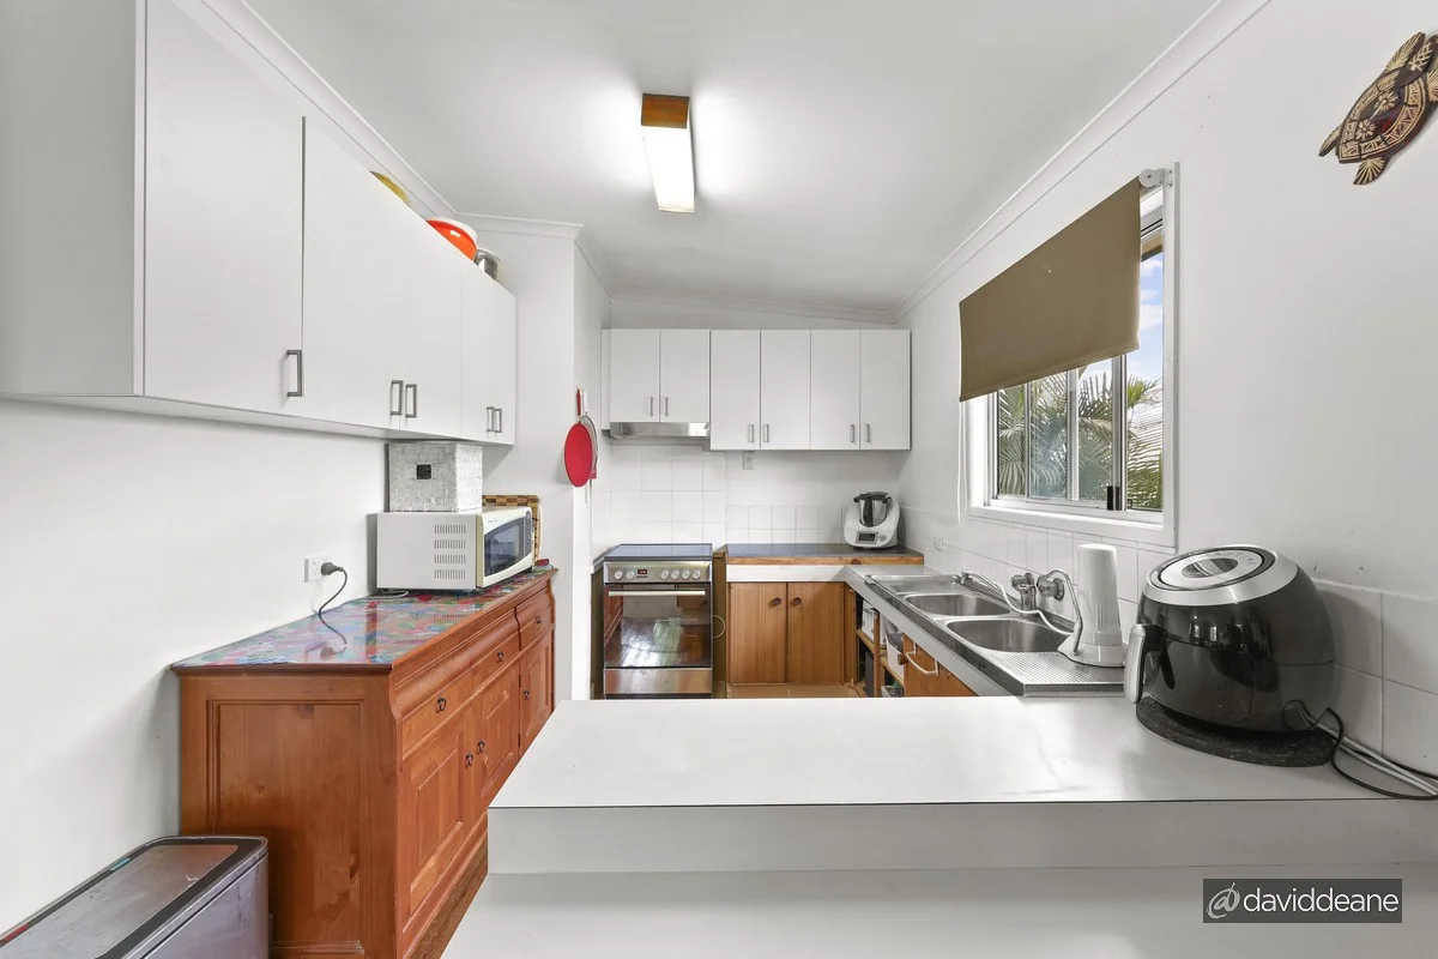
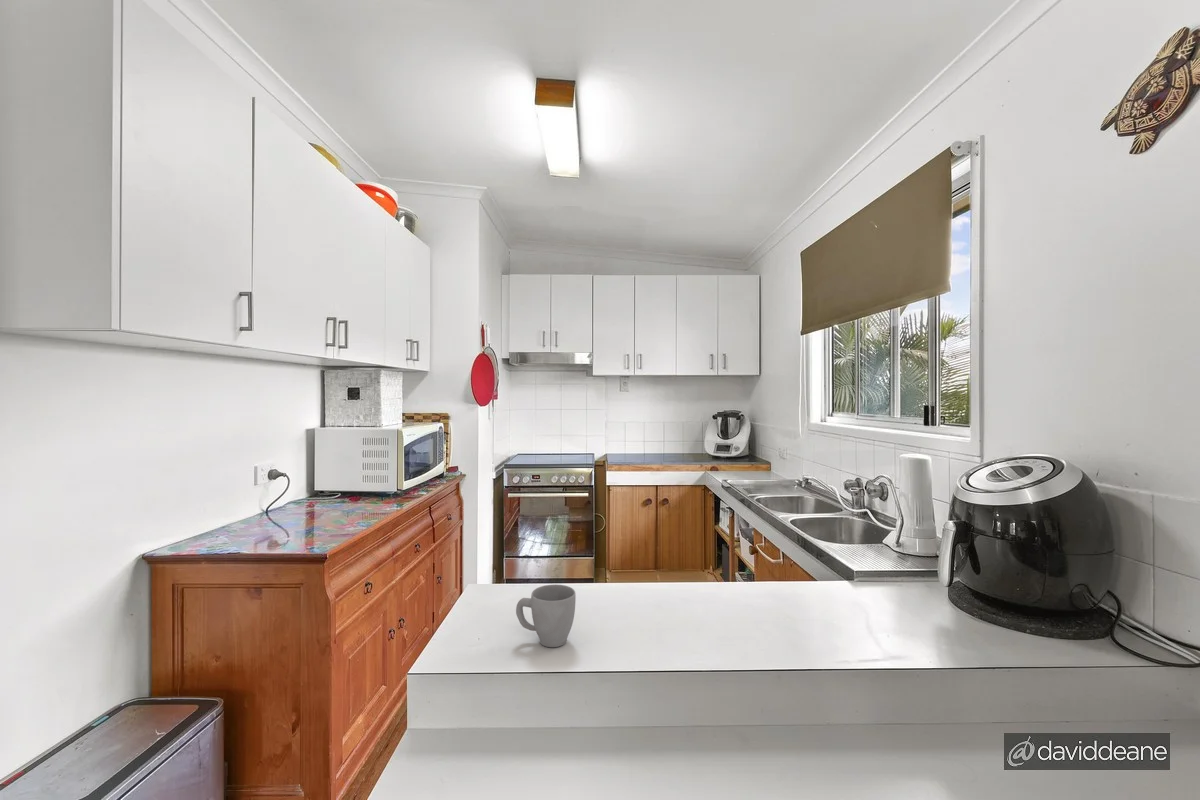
+ mug (545, 616)
